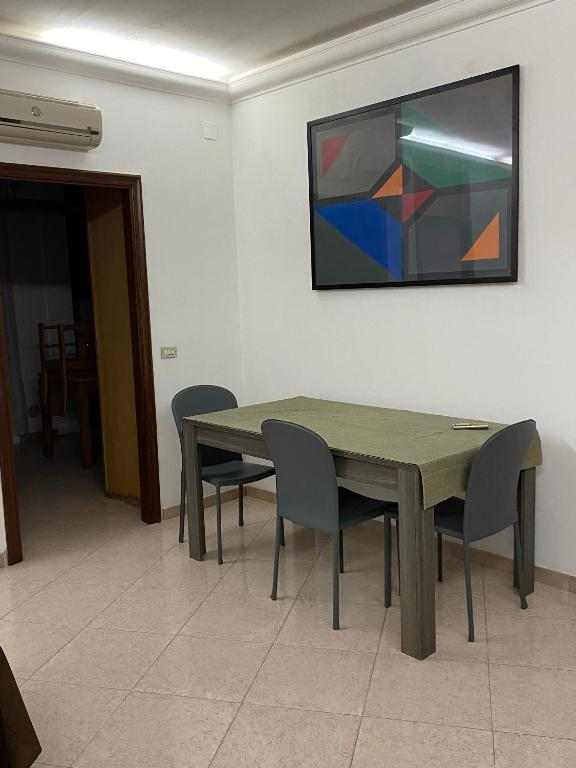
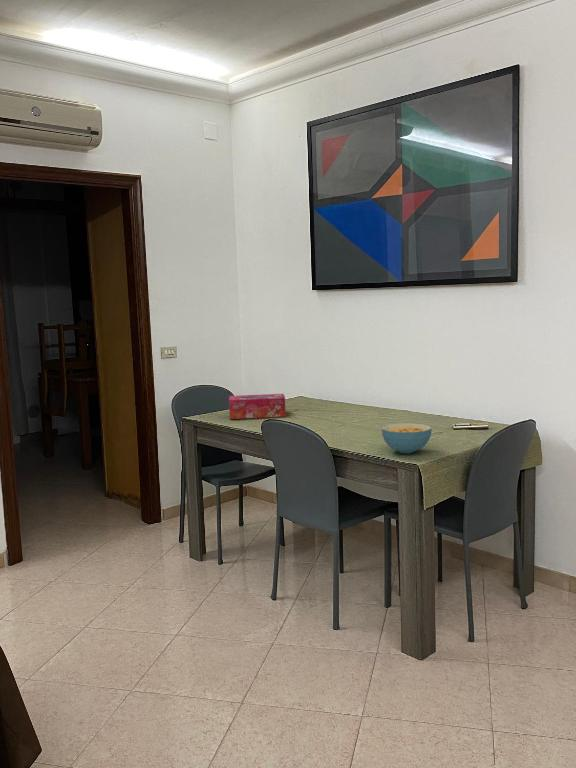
+ cereal bowl (406, 439)
+ tissue box (257, 406)
